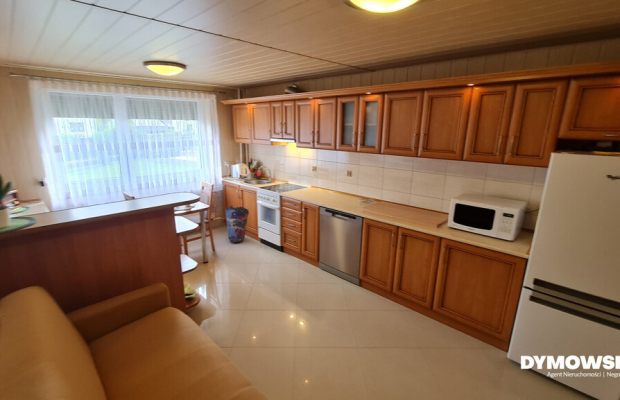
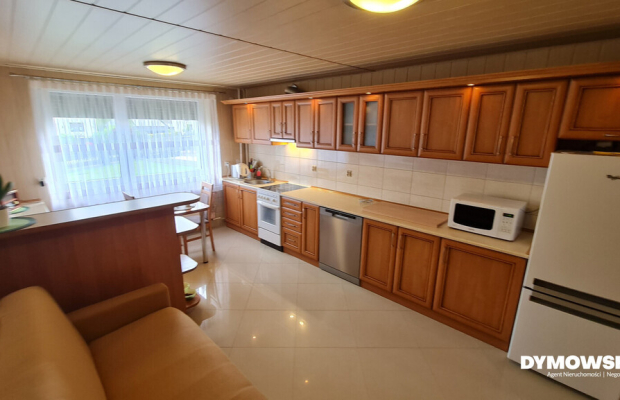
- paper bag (237, 224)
